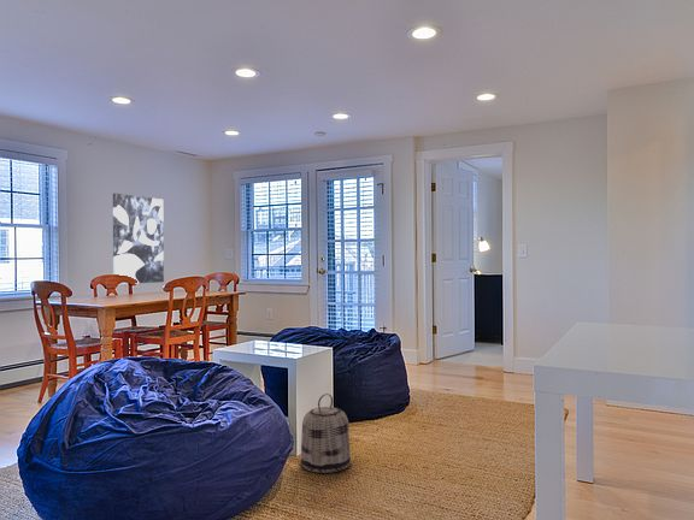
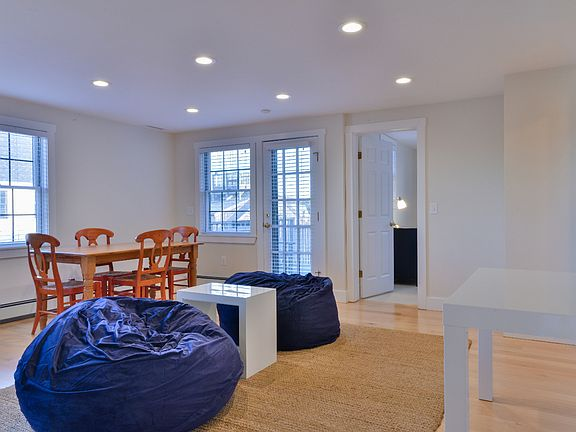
- wall art (139, 240)
- basket (325, 429)
